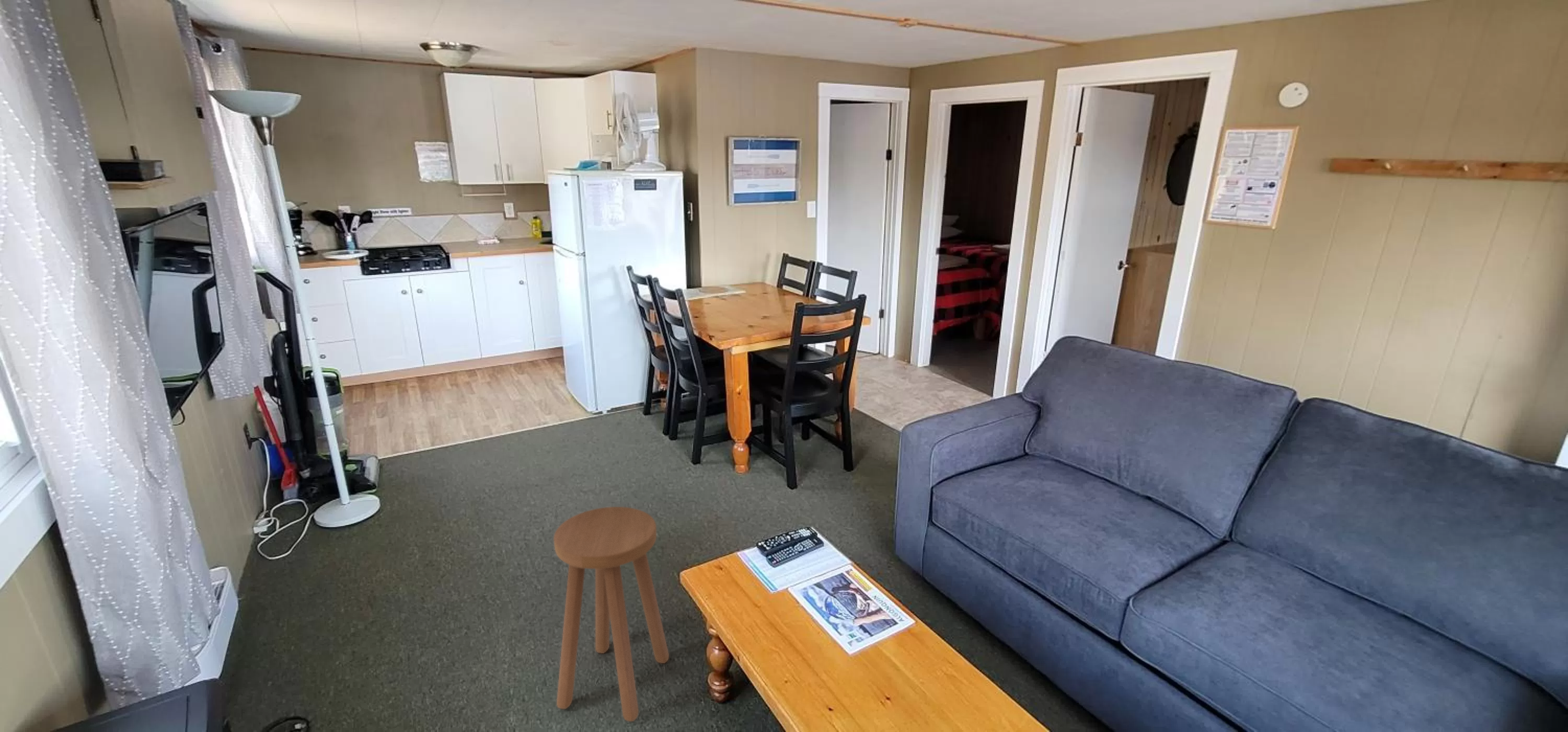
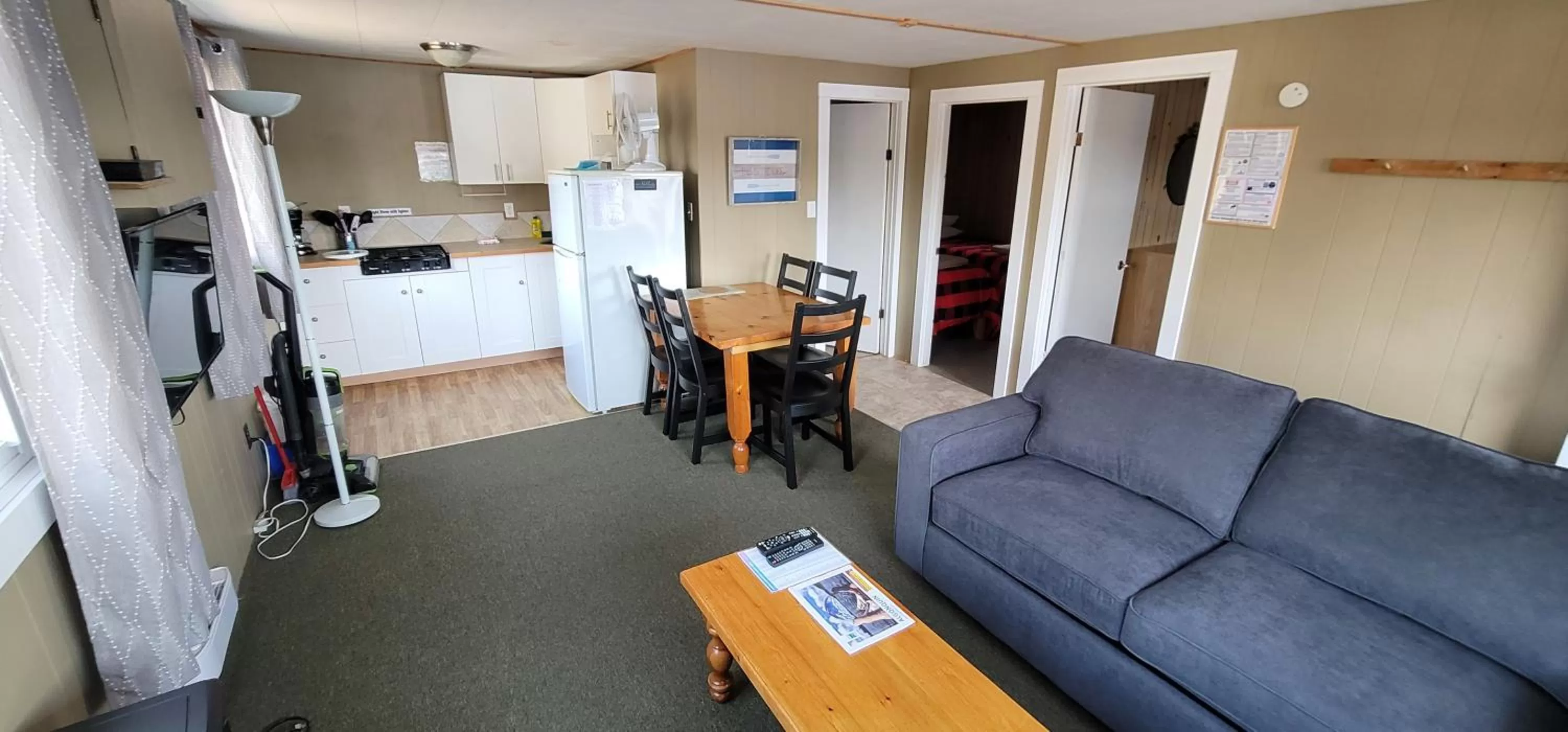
- stool (611, 609)
